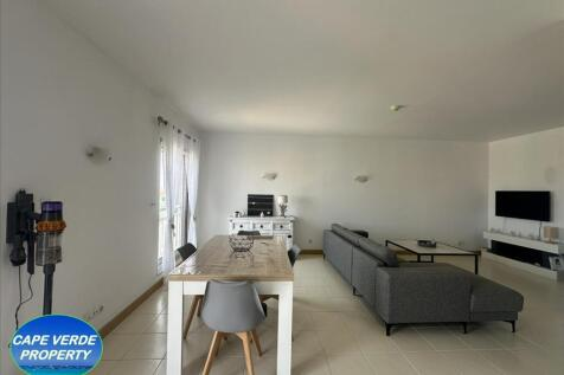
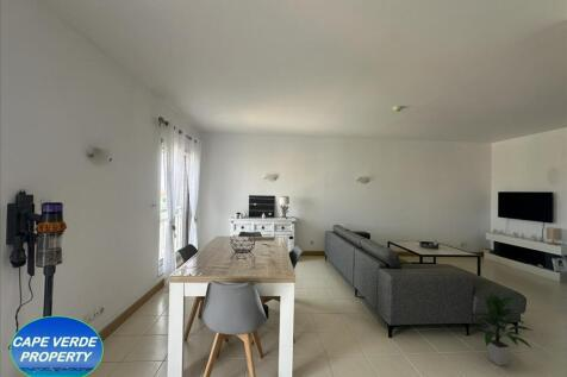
+ indoor plant (497, 326)
